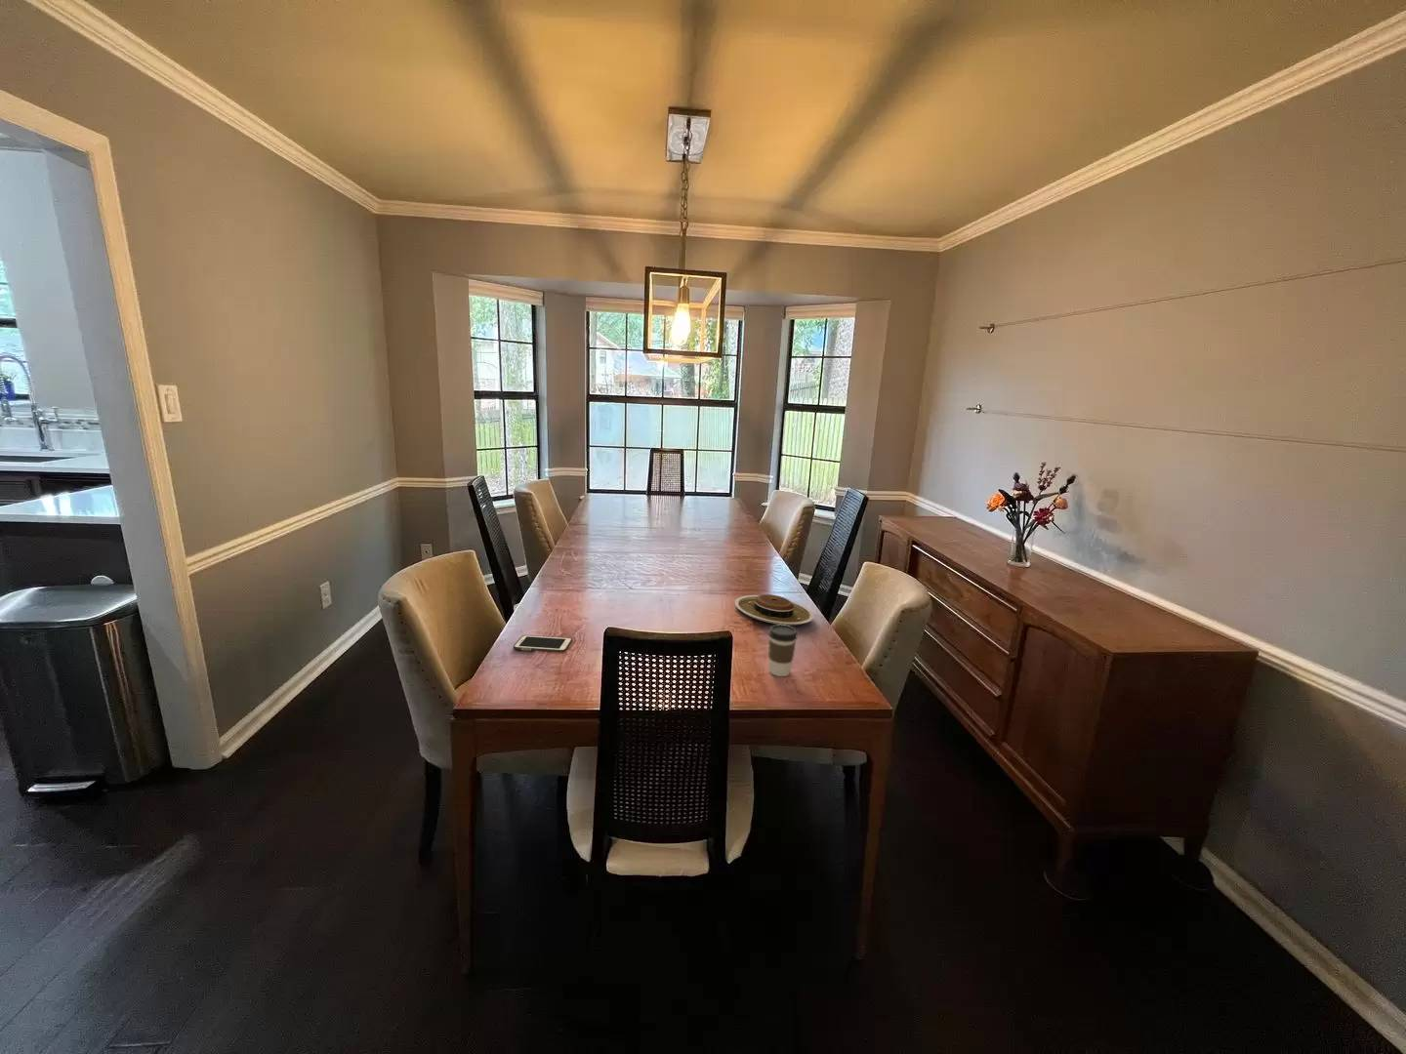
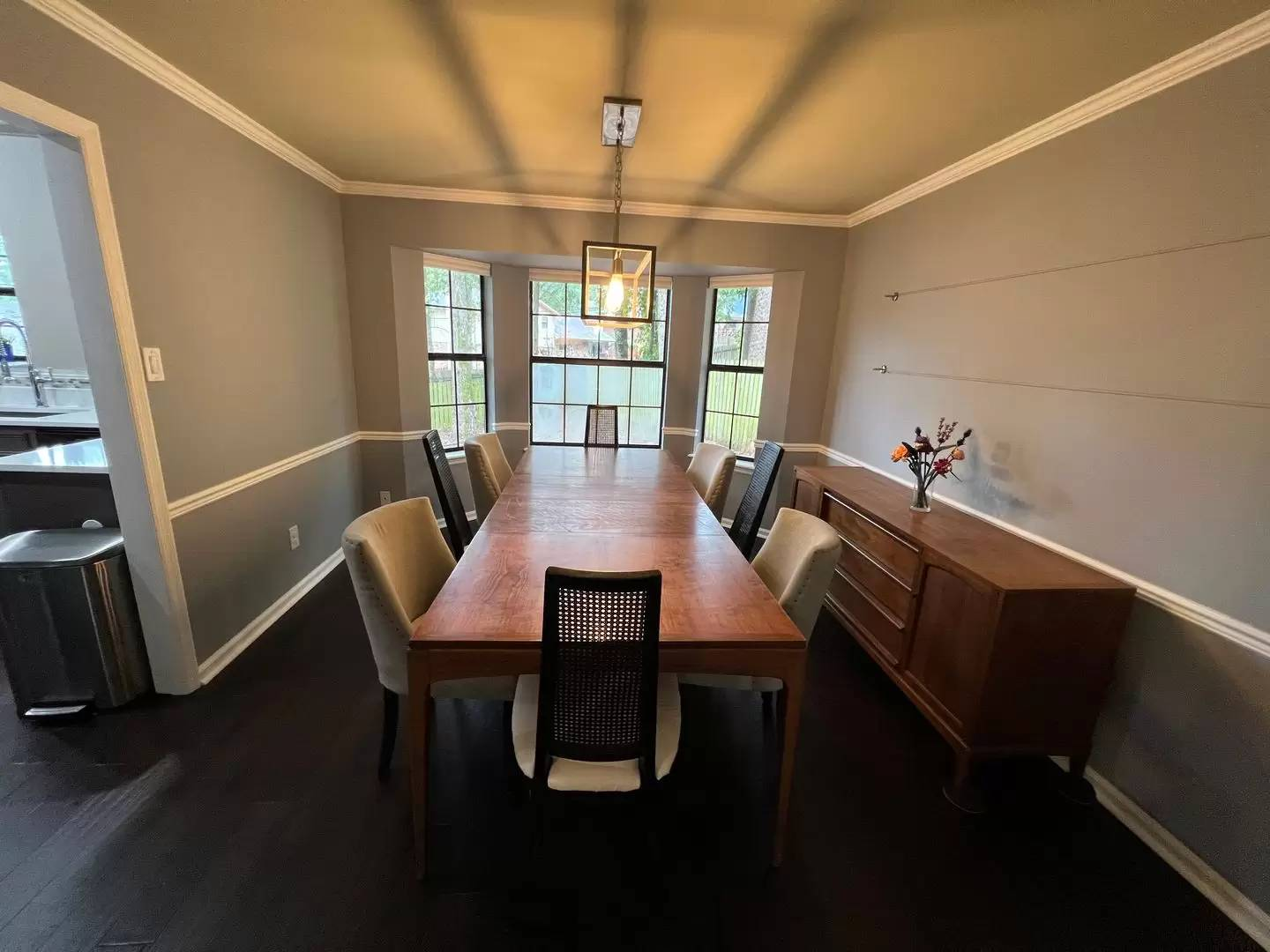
- cell phone (542, 643)
- plate (773, 606)
- coffee cup (782, 650)
